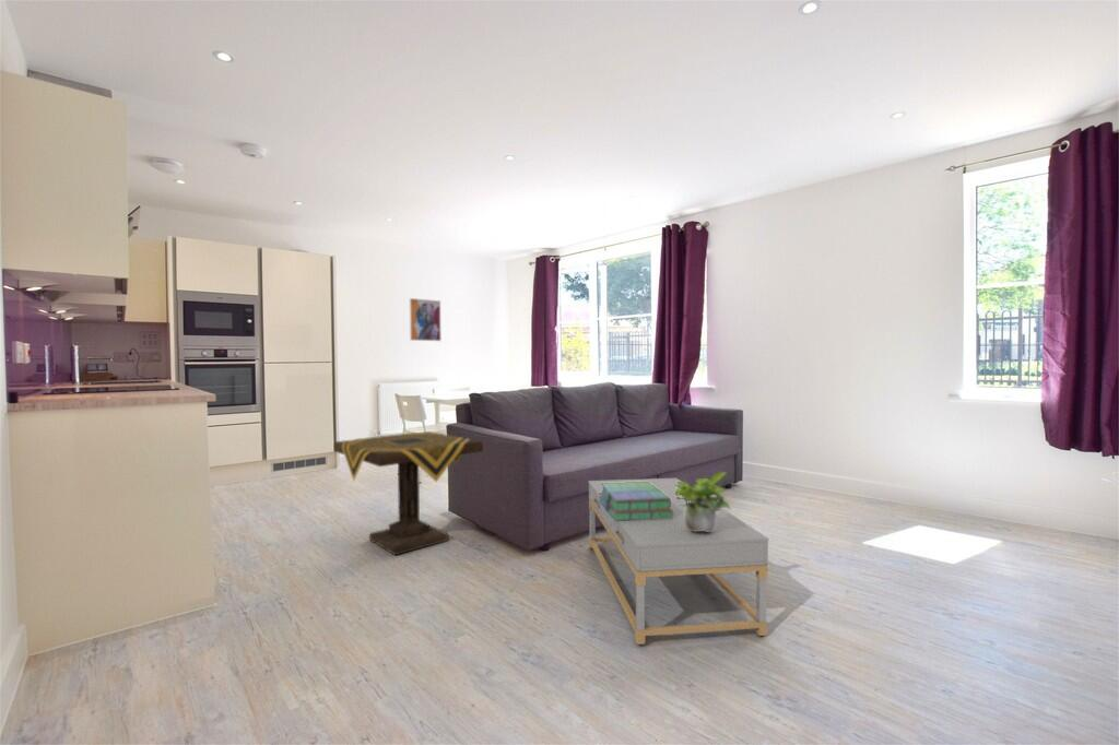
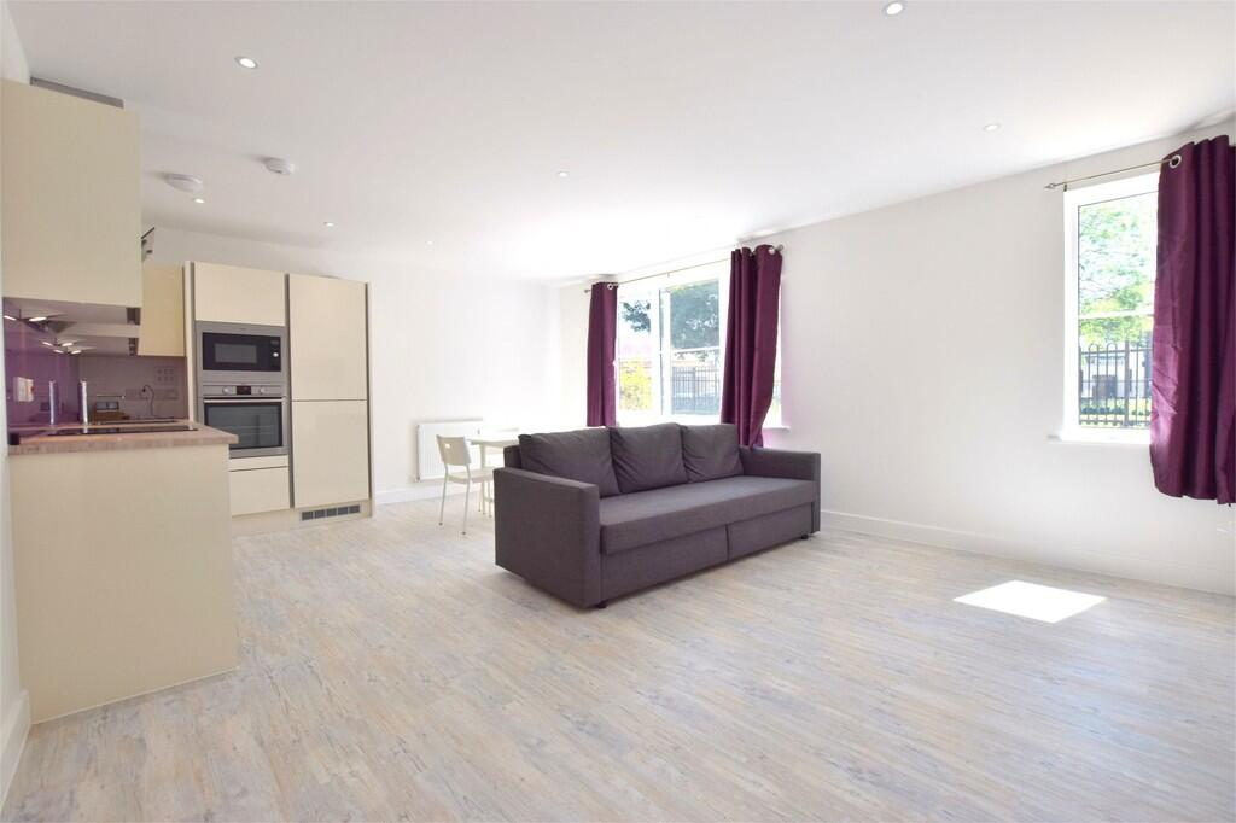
- wall art (425, 320)
- side table (409, 490)
- potted plant (702, 502)
- stack of books (633, 498)
- coffee table (659, 543)
